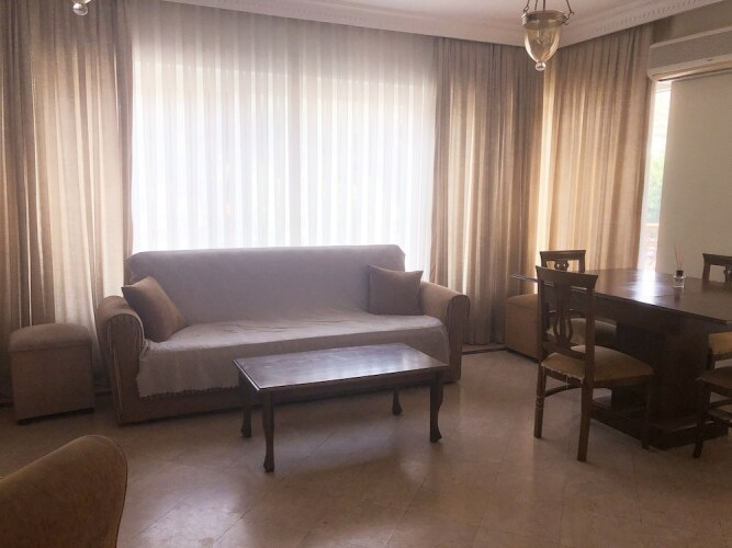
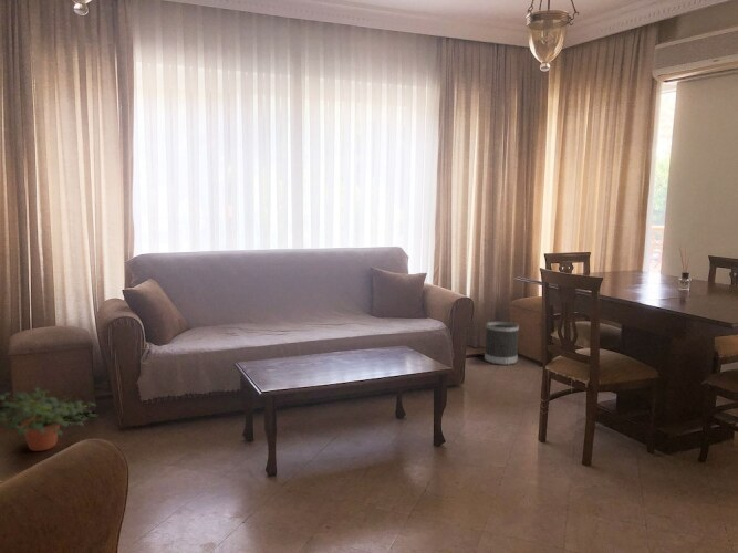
+ wastebasket (500, 342)
+ potted plant (48, 419)
